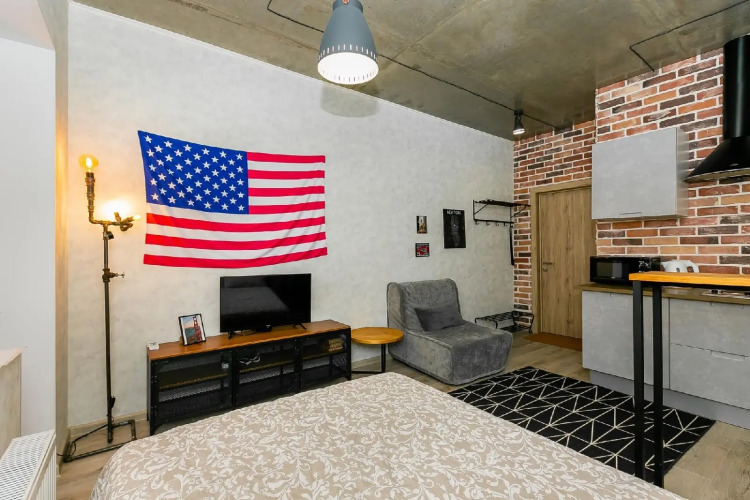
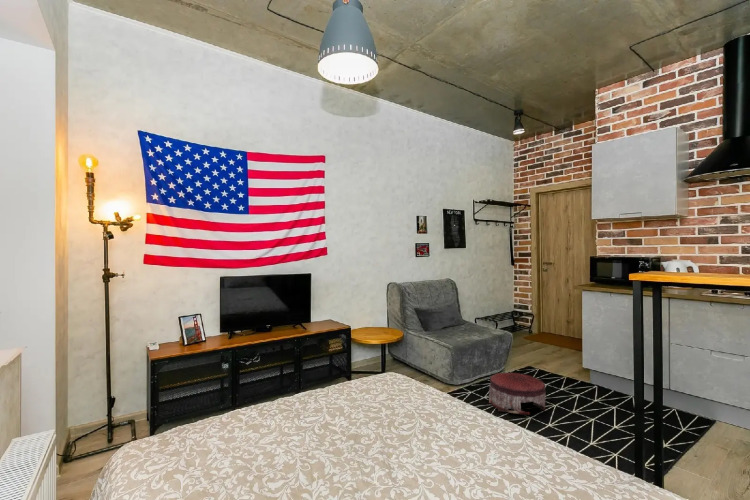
+ pouf (516, 391)
